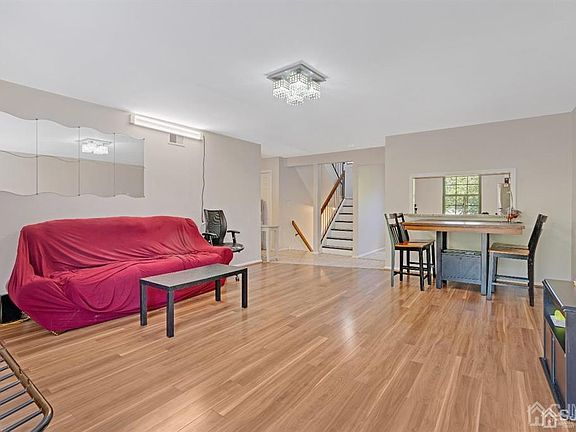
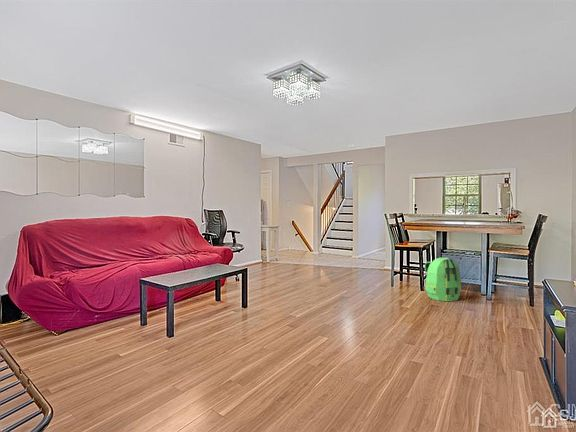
+ backpack (441, 277)
